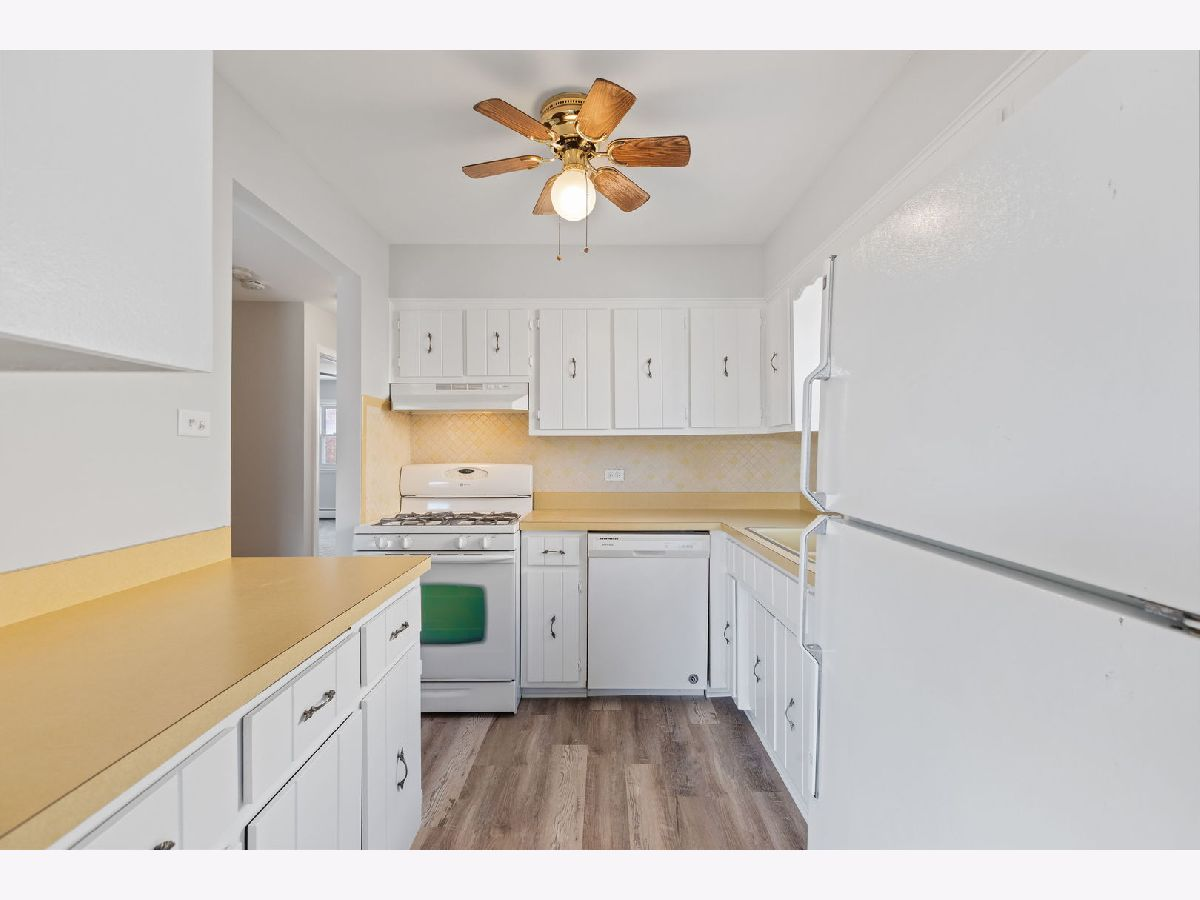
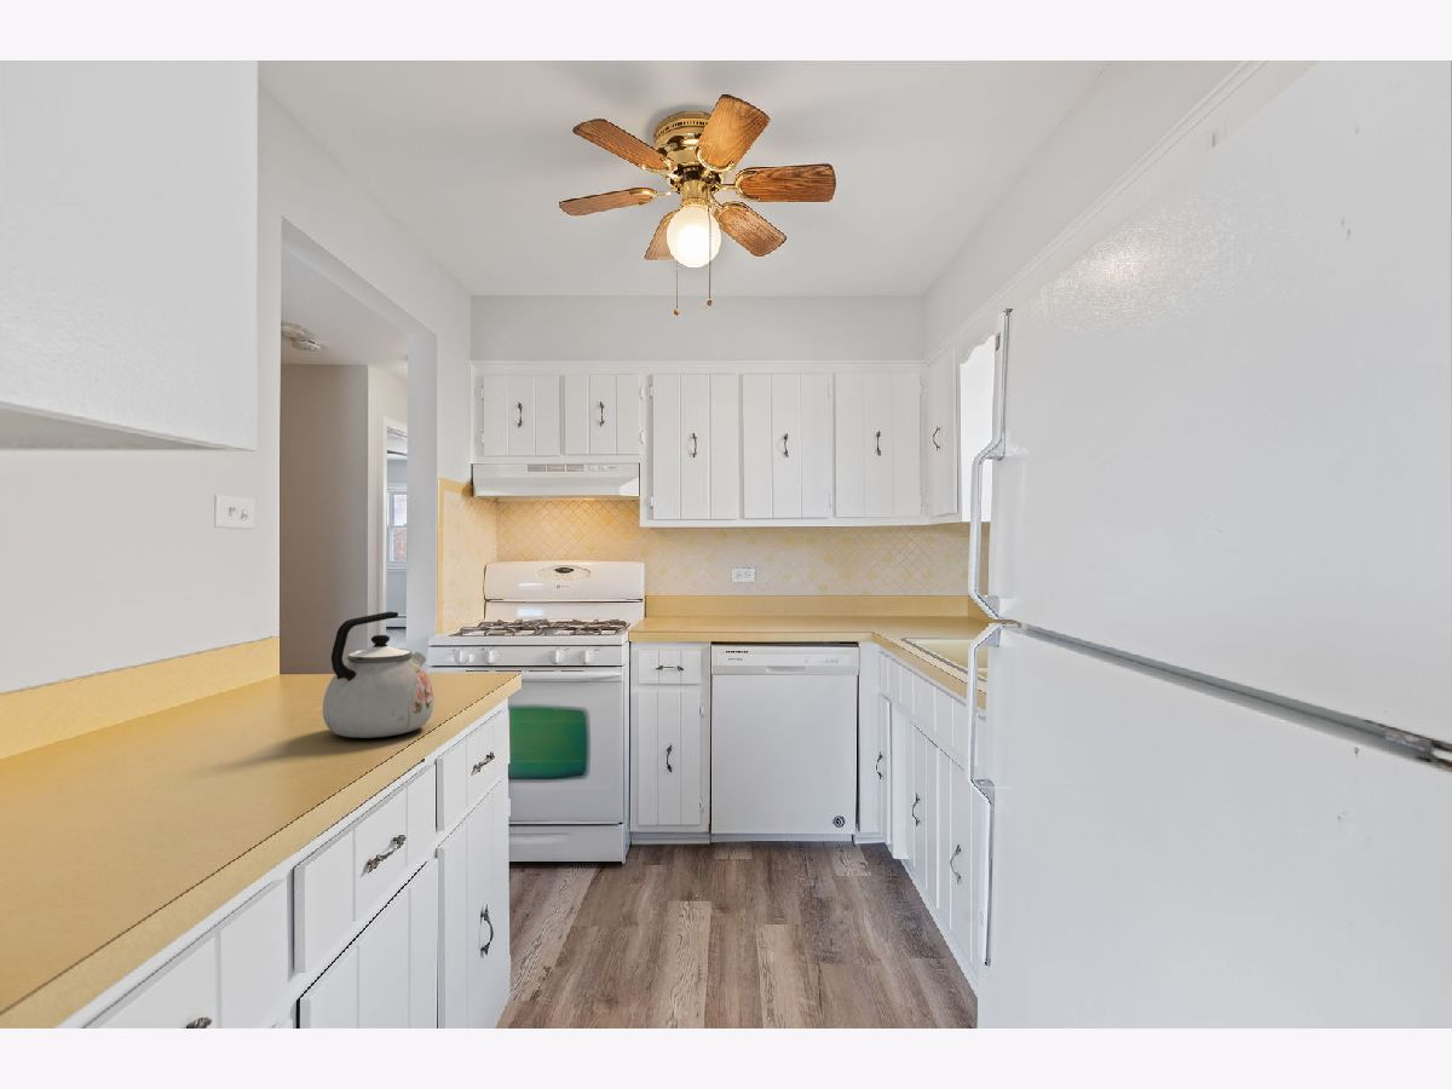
+ kettle (380, 672)
